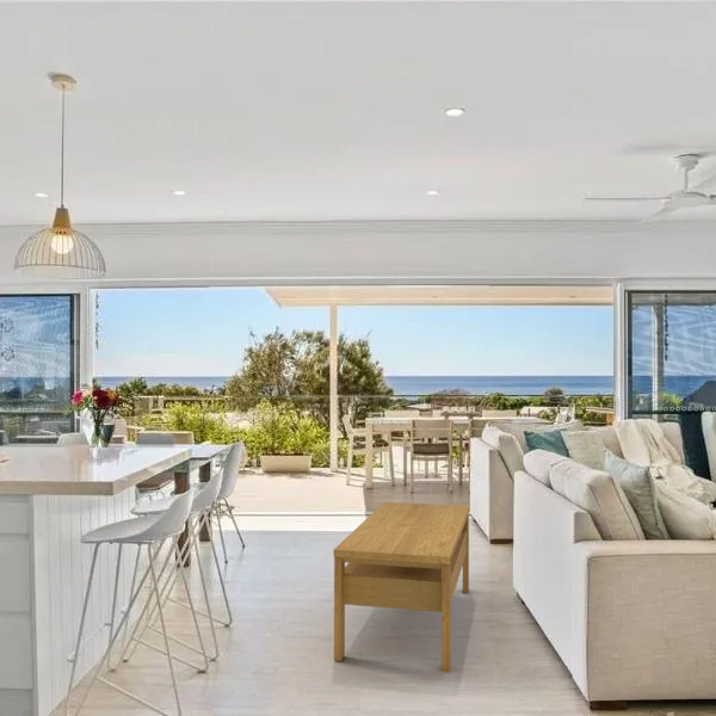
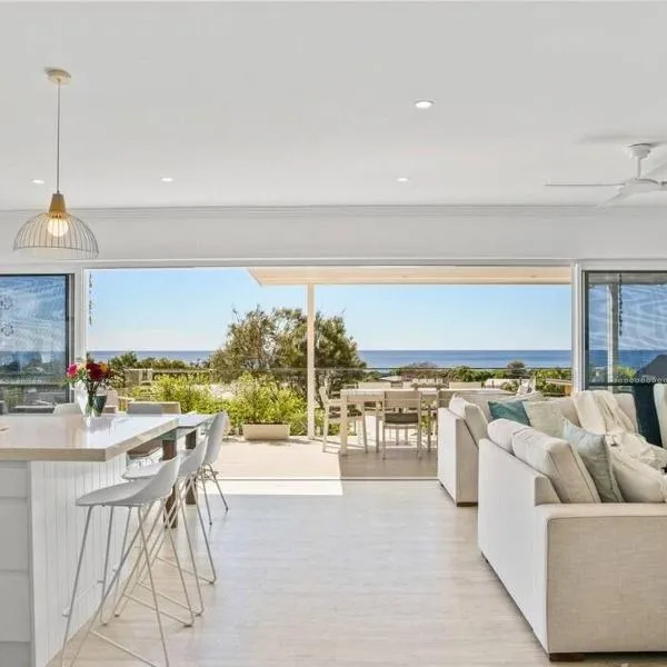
- coffee table (411, 572)
